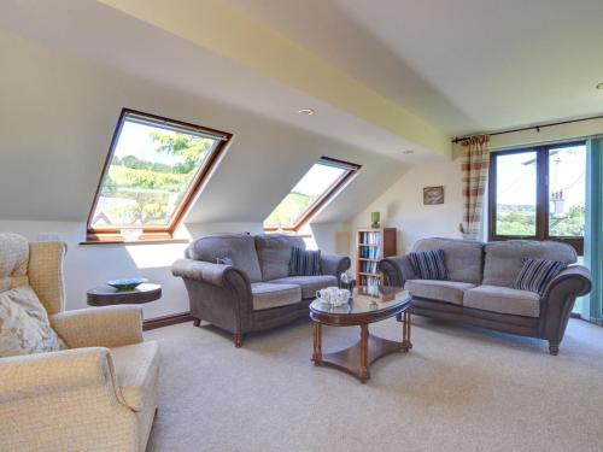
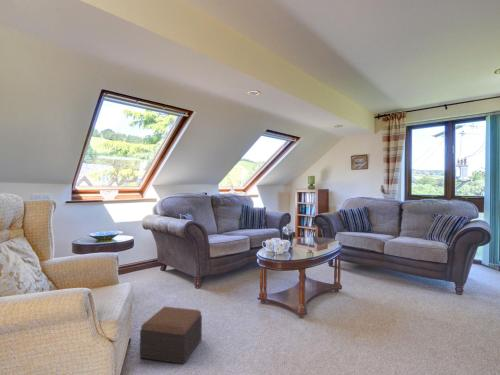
+ footstool (172, 331)
